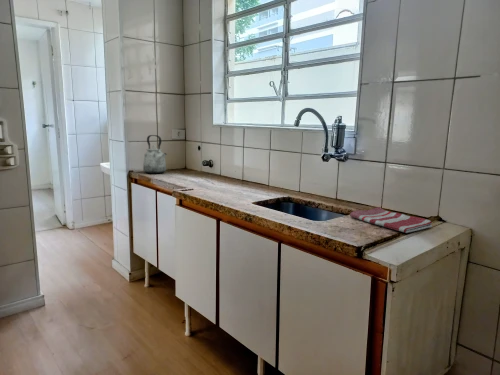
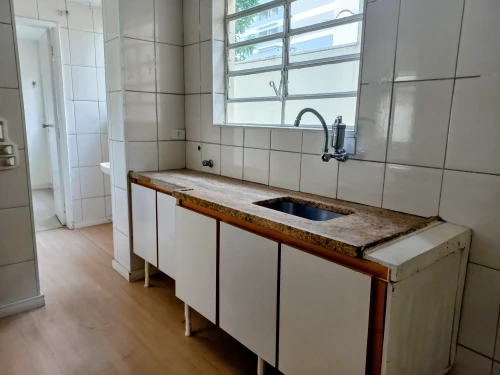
- kettle (156, 154)
- dish towel (389, 218)
